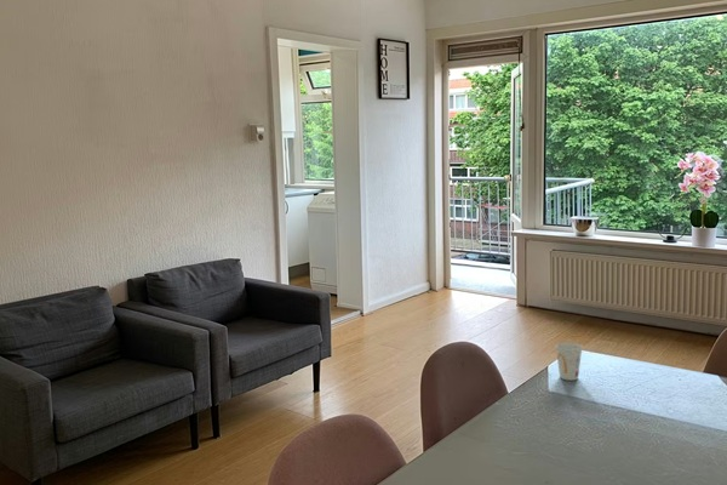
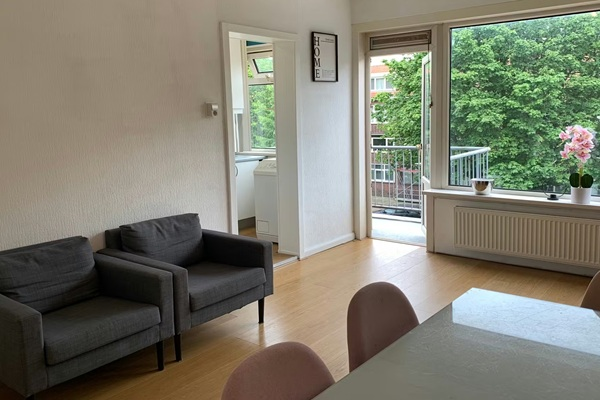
- cup (568, 361)
